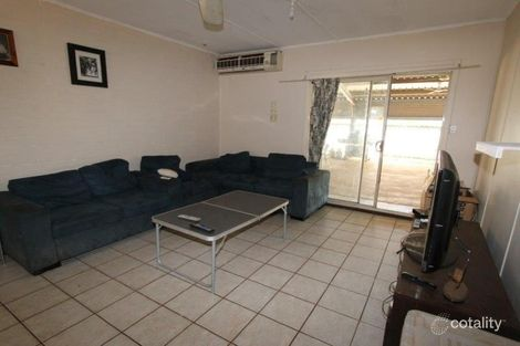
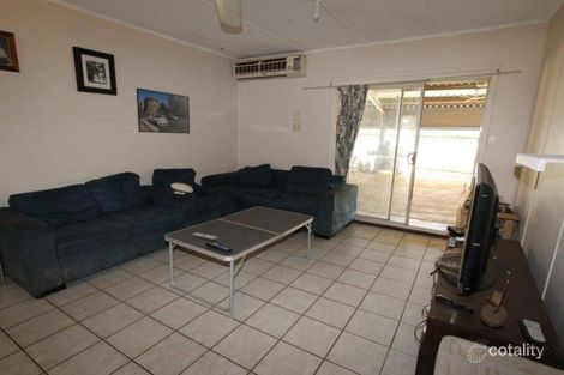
+ remote control (533, 332)
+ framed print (164, 113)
